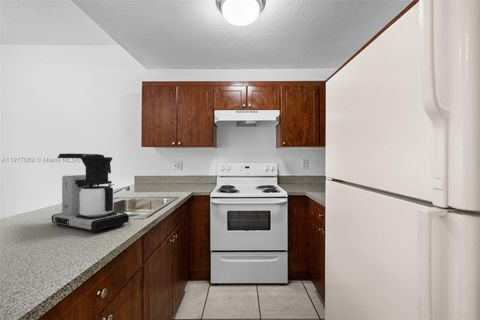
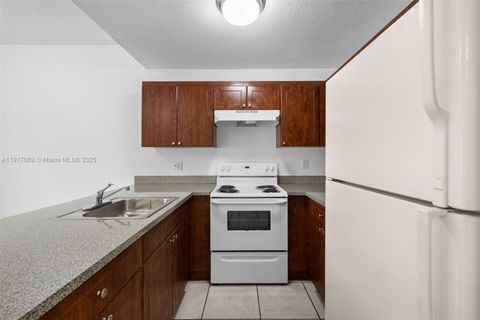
- coffee maker (90, 189)
